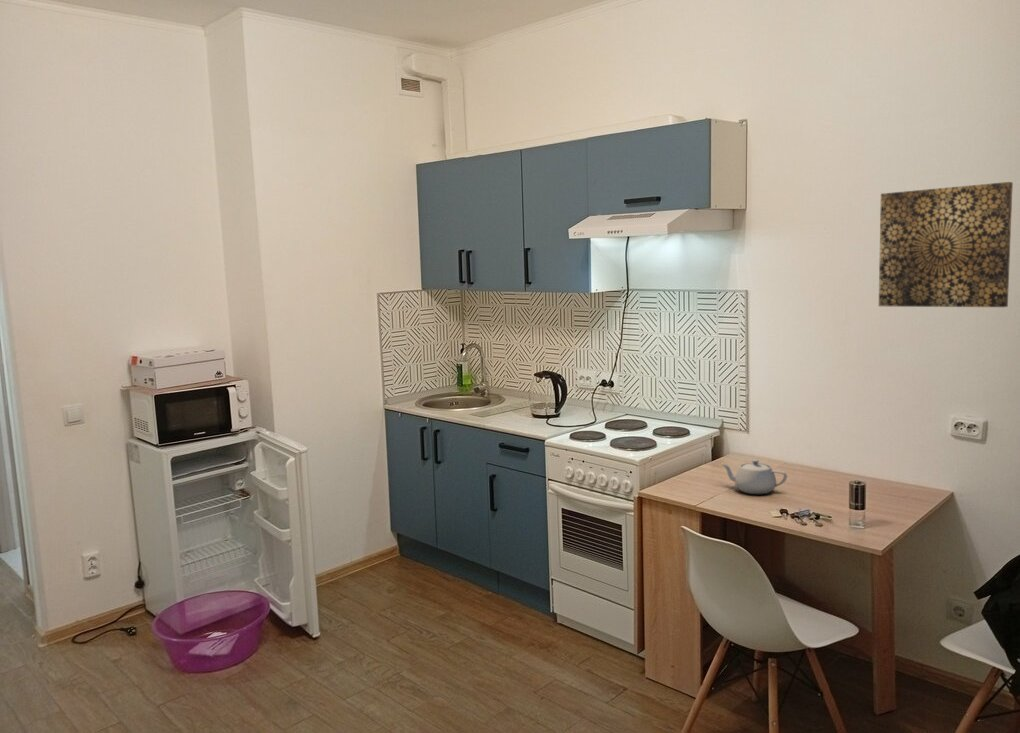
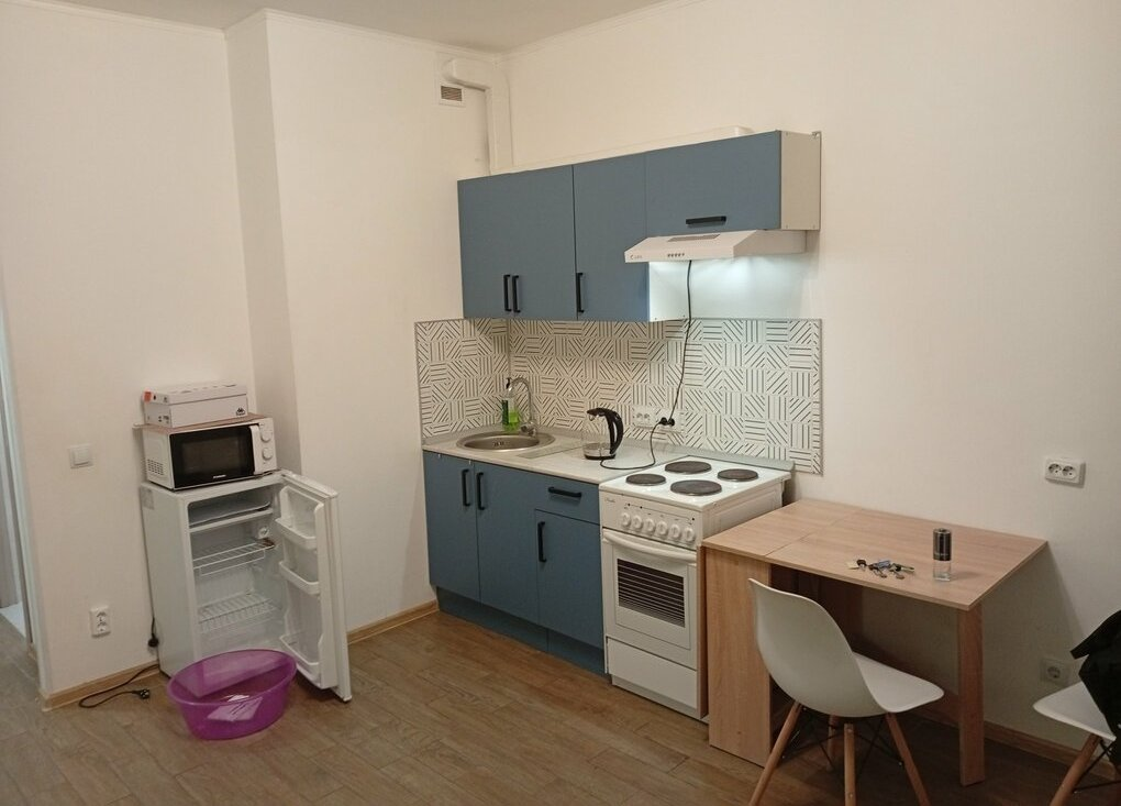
- teapot (753, 475)
- wall art (941, 247)
